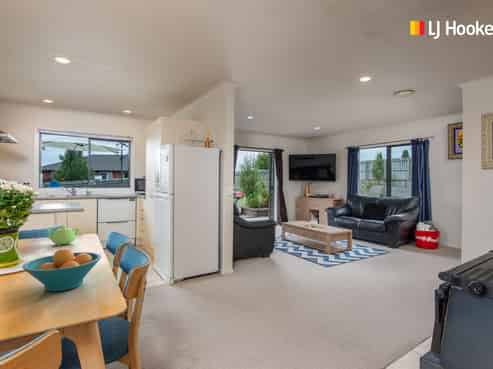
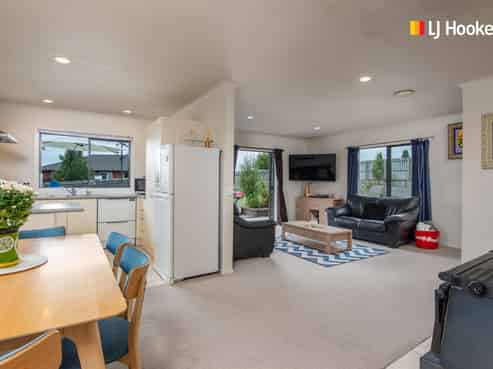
- fruit bowl (64, 267)
- teapot (62, 235)
